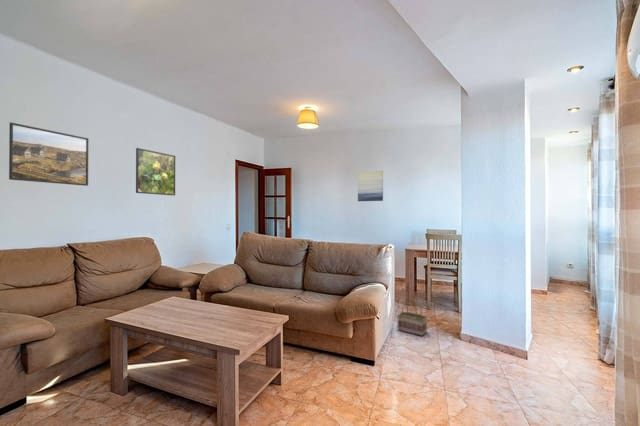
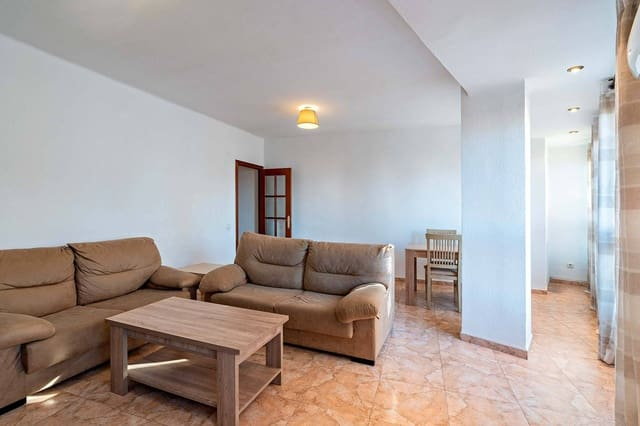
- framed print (52, 157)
- basket (412, 316)
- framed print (156, 173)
- wall art (370, 186)
